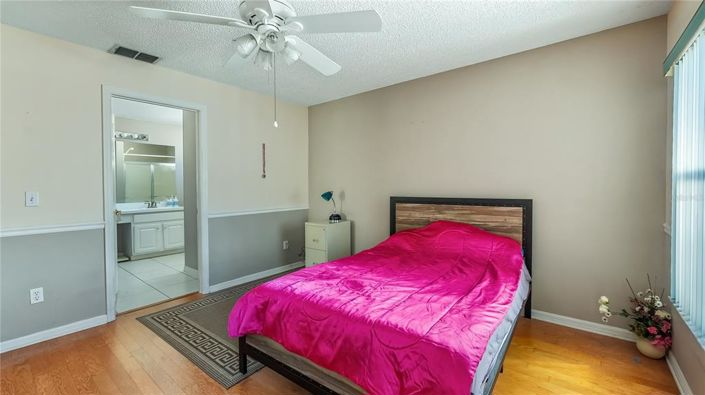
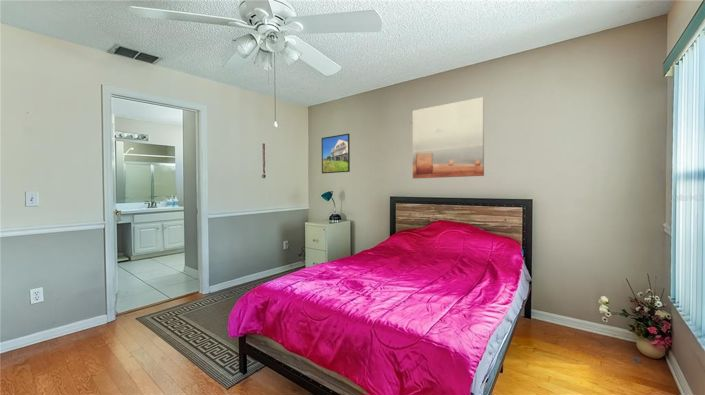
+ wall art (445, 141)
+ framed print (335, 154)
